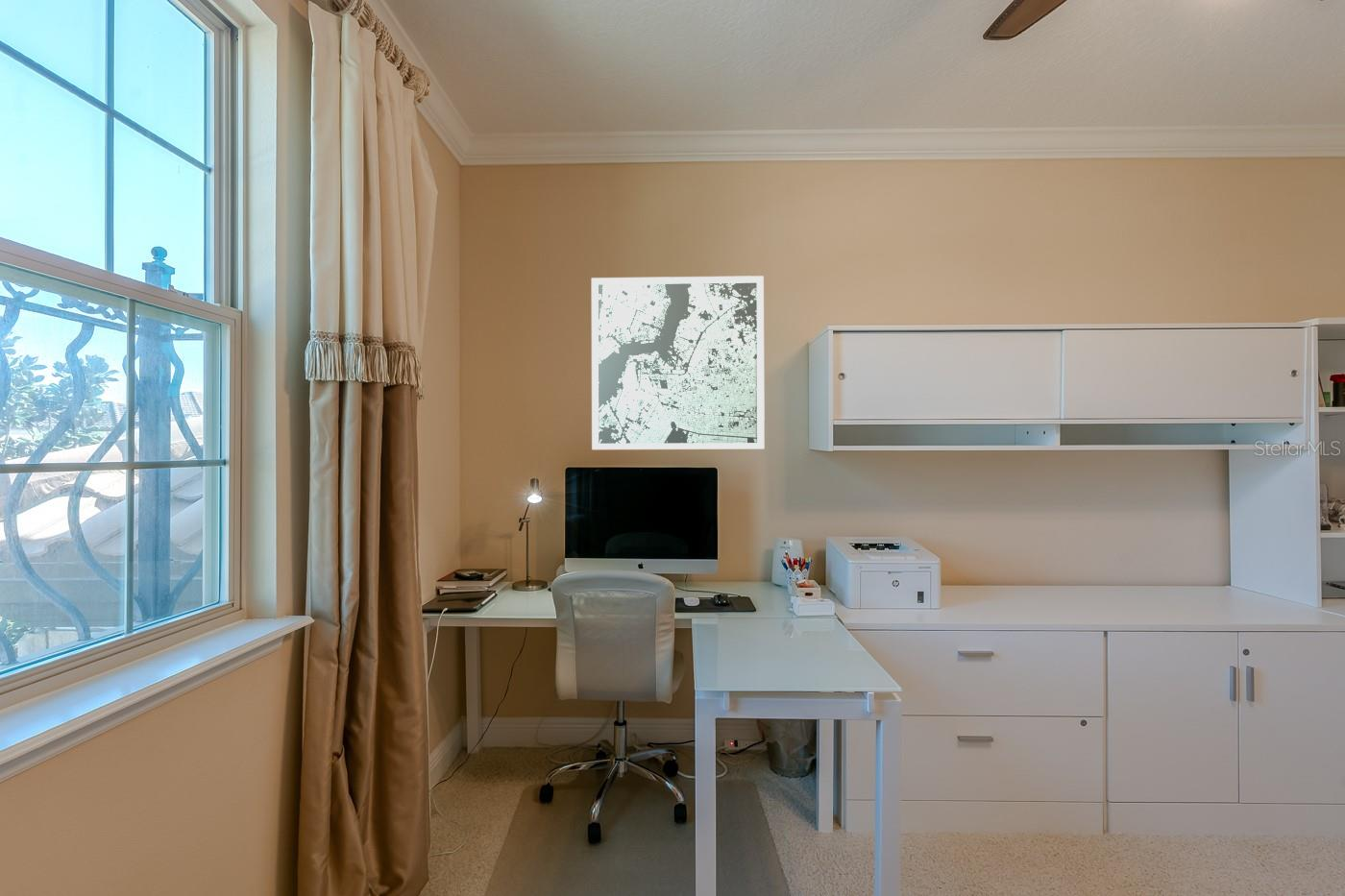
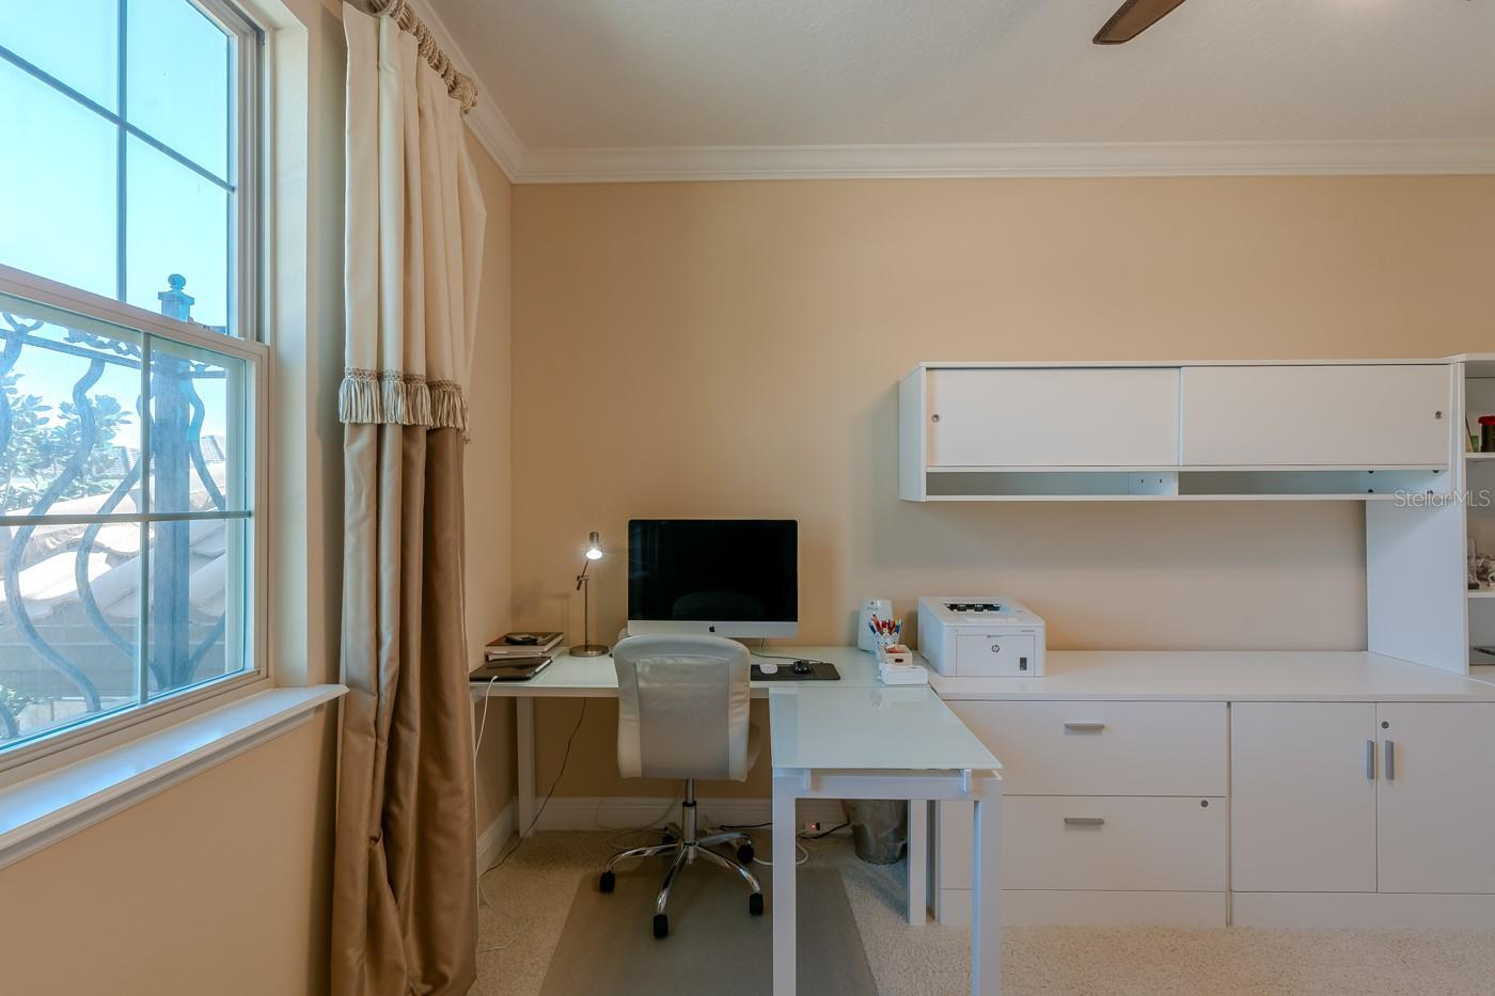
- wall art (677, 363)
